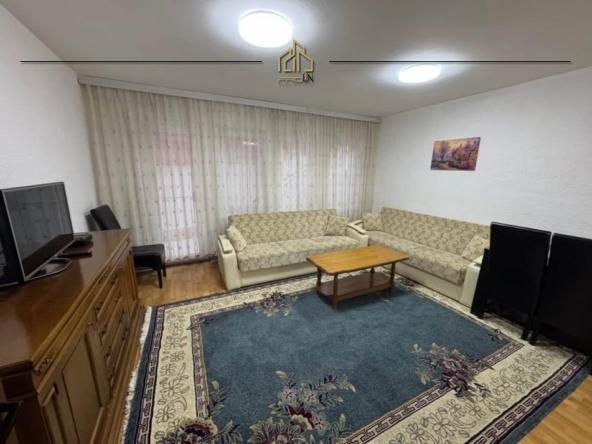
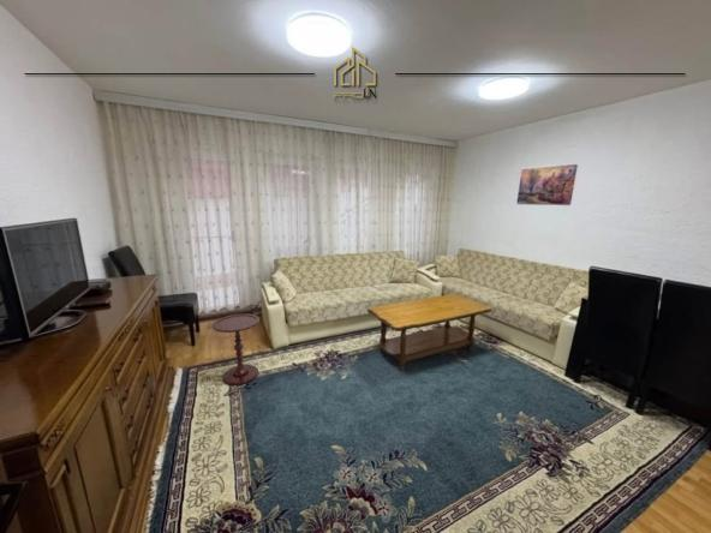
+ side table (238, 348)
